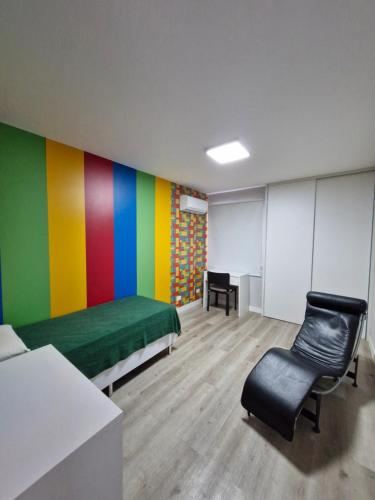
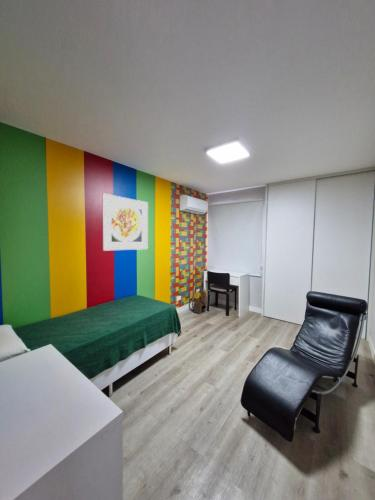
+ backpack (198, 300)
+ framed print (127, 224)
